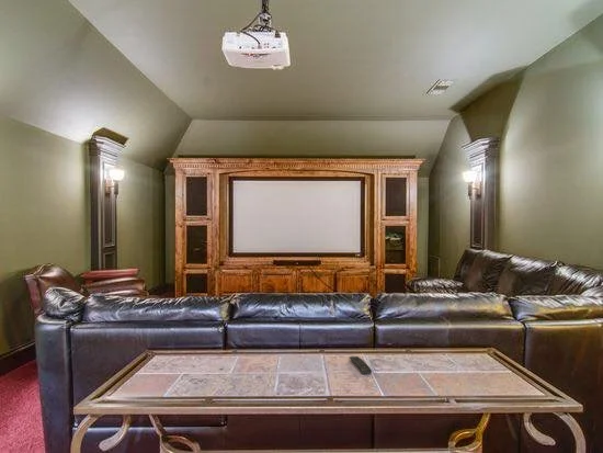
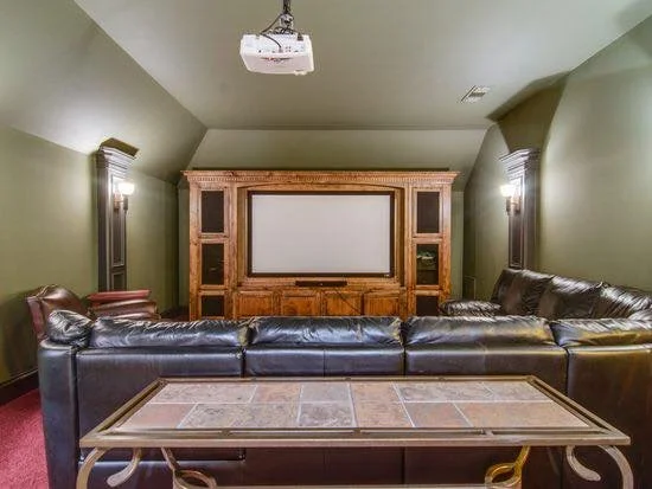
- remote control (359, 363)
